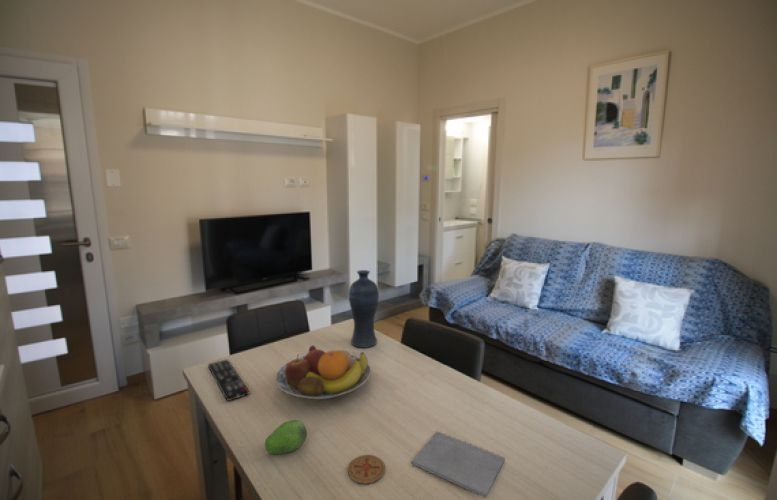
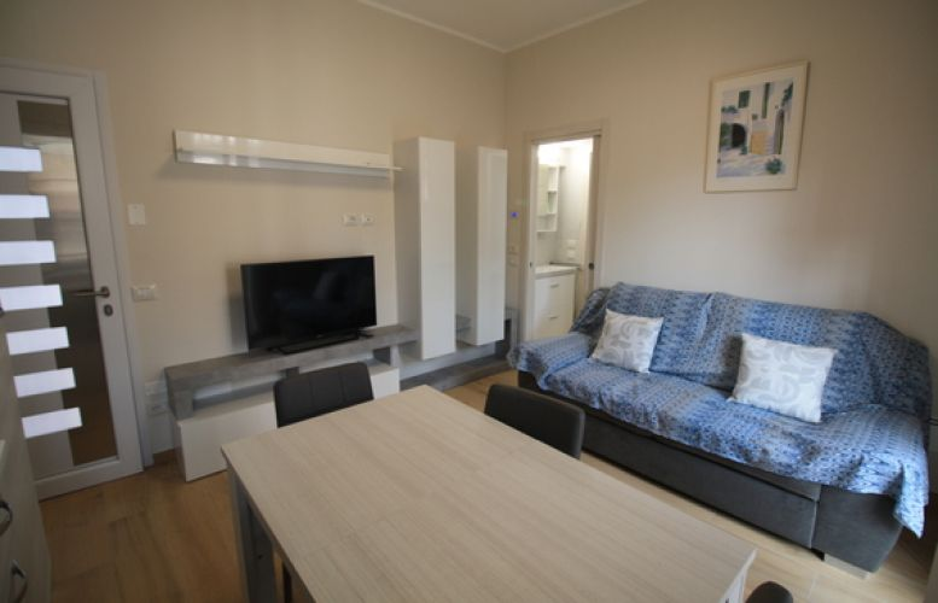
- vase (363, 307)
- coaster (366, 468)
- fruit (286, 437)
- notepad (458, 460)
- remote control (227, 377)
- fruit bowl (323, 368)
